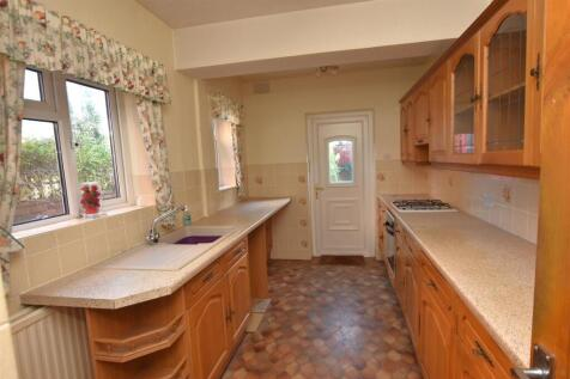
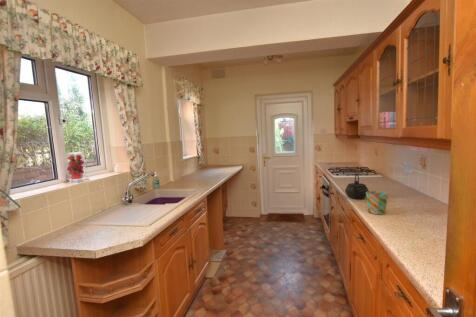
+ kettle (356, 185)
+ mug (376, 201)
